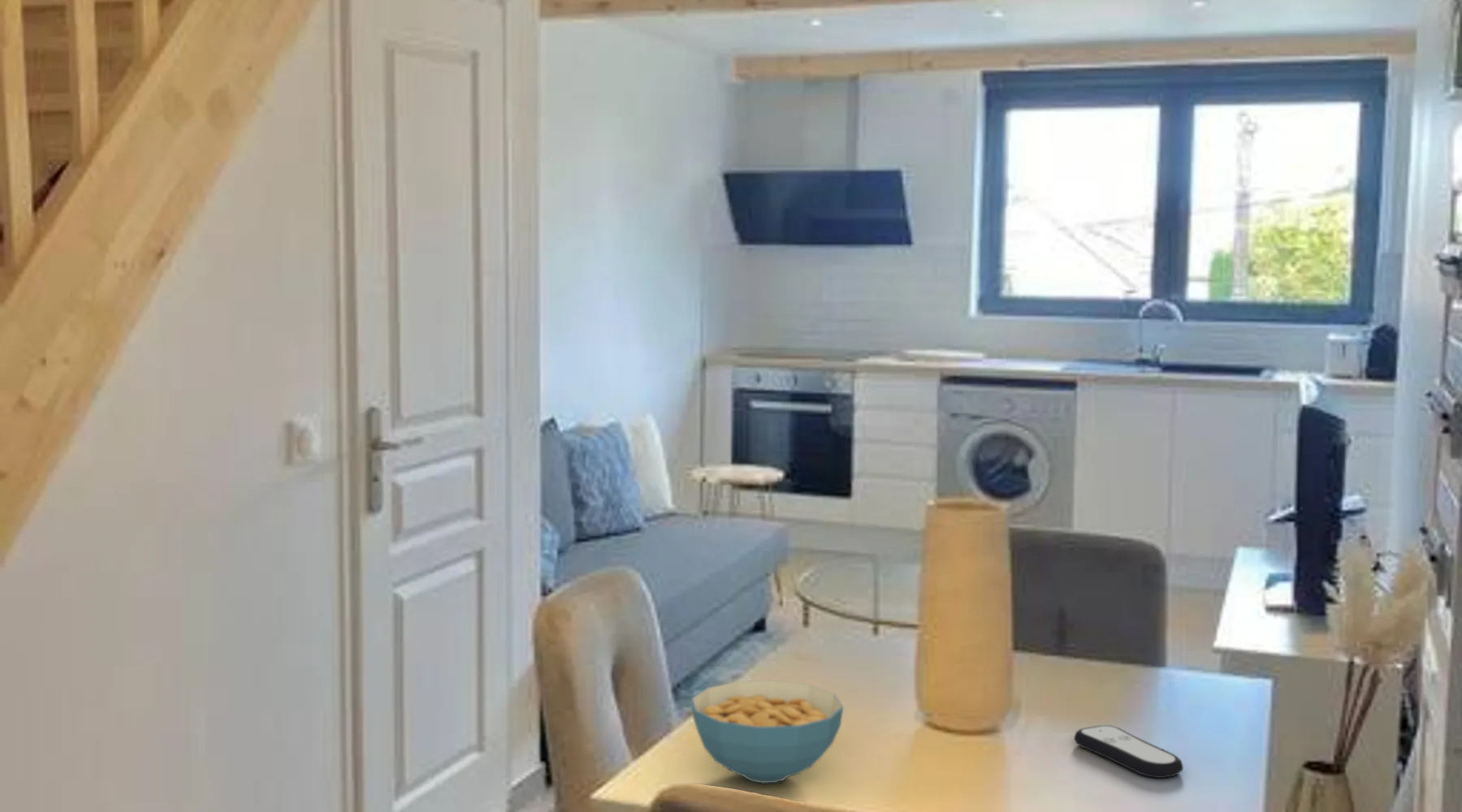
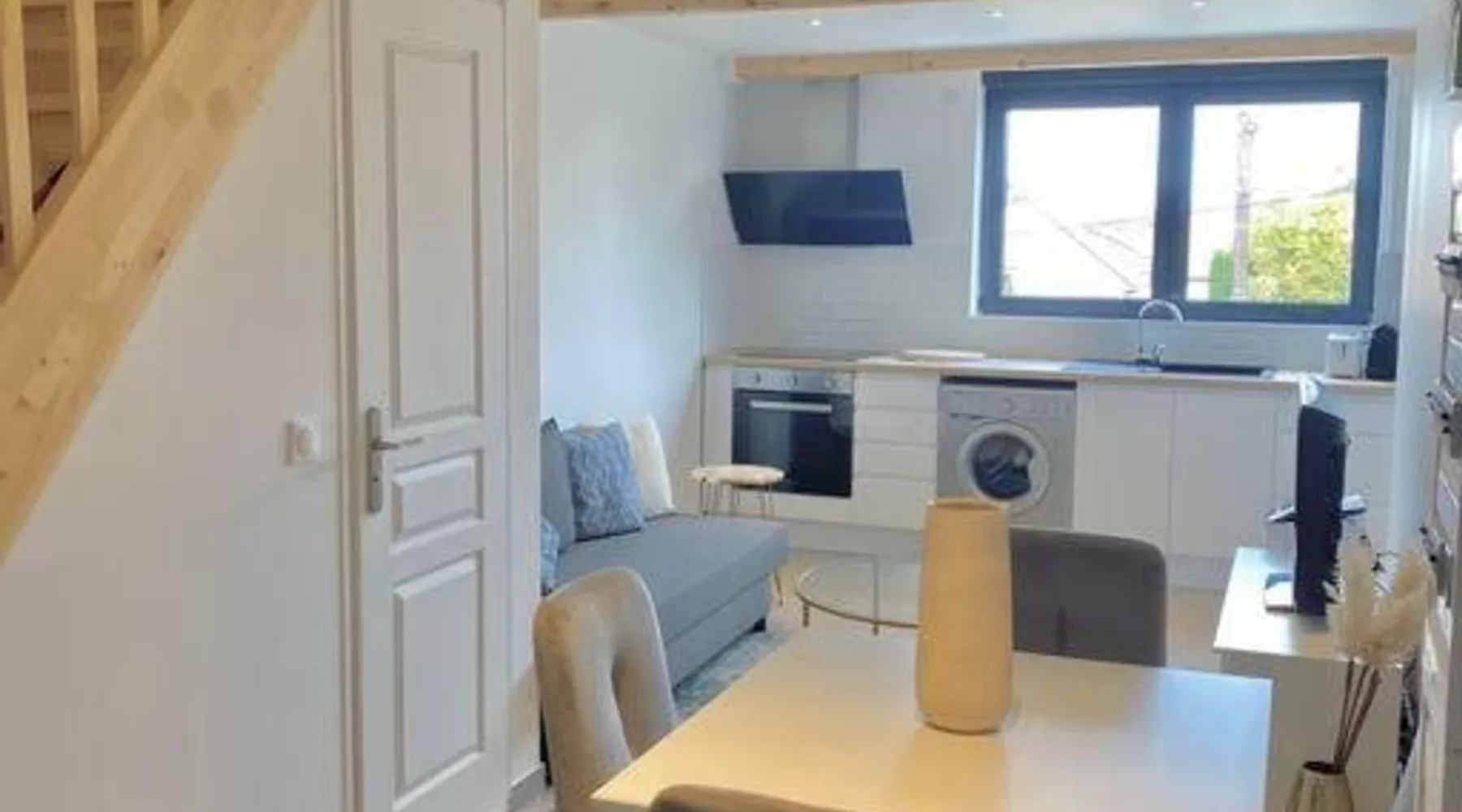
- cereal bowl (766, 738)
- remote control (1129, 750)
